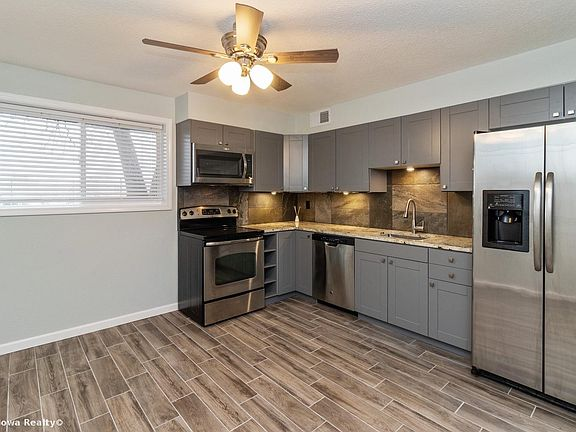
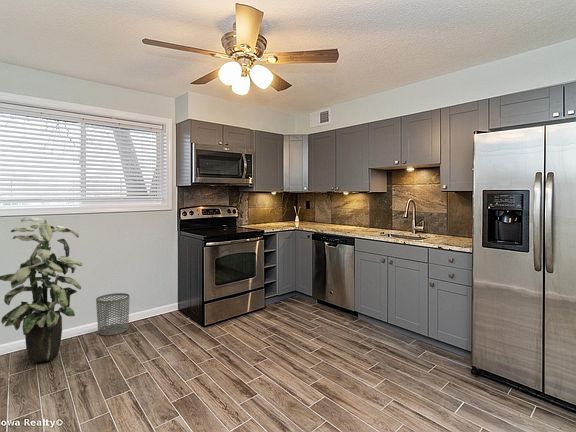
+ waste bin (113, 313)
+ indoor plant (40, 287)
